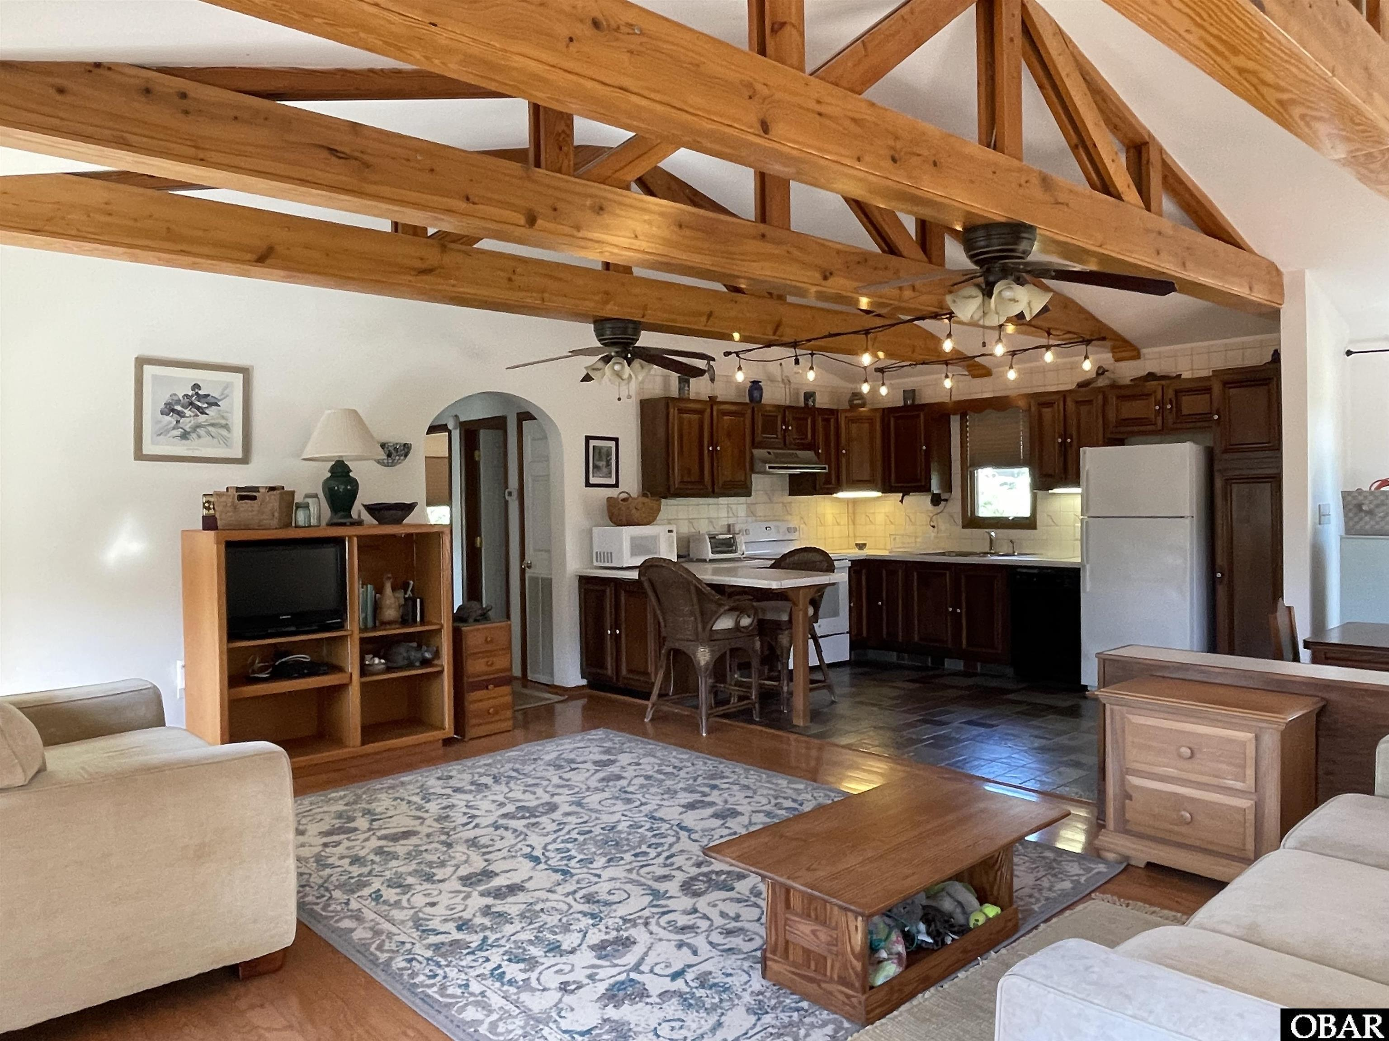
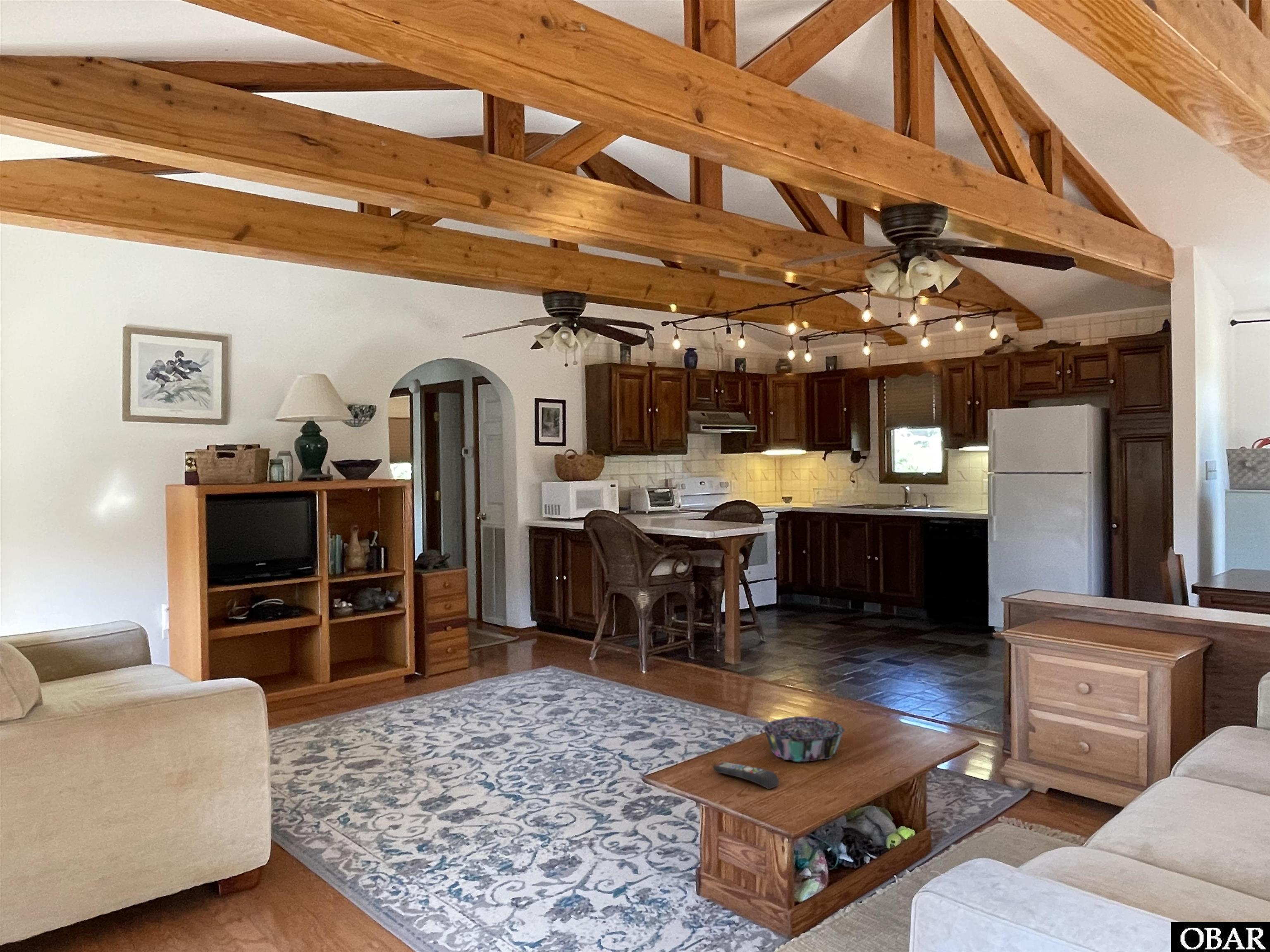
+ remote control (745, 773)
+ decorative bowl (804, 740)
